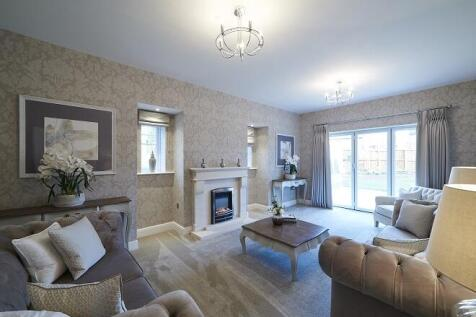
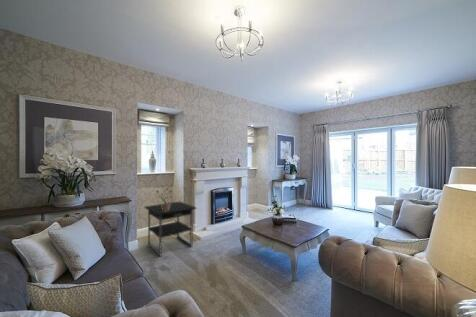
+ nightstand (170, 226)
+ potted plant (163, 197)
